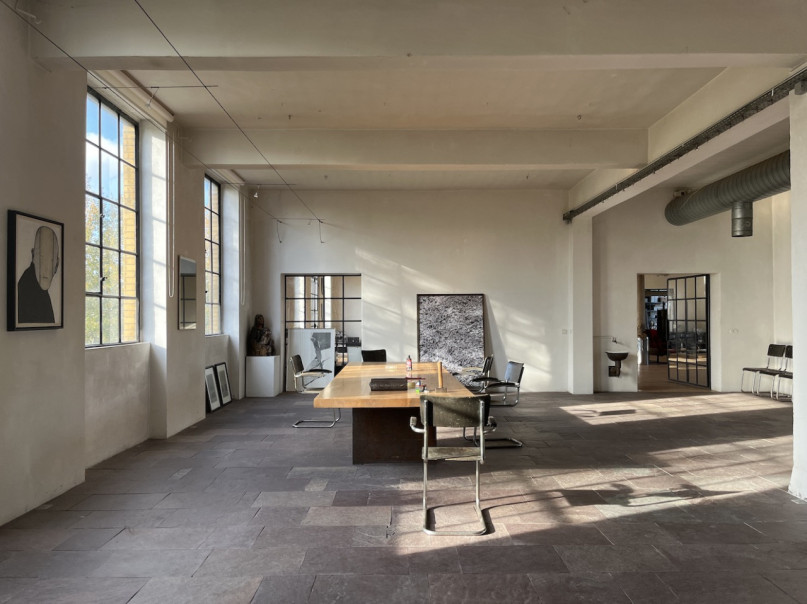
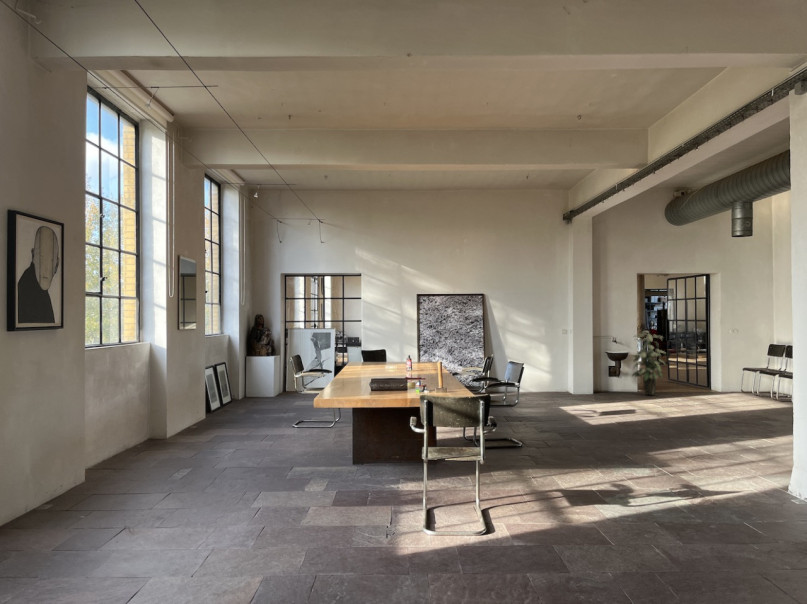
+ indoor plant (647, 362)
